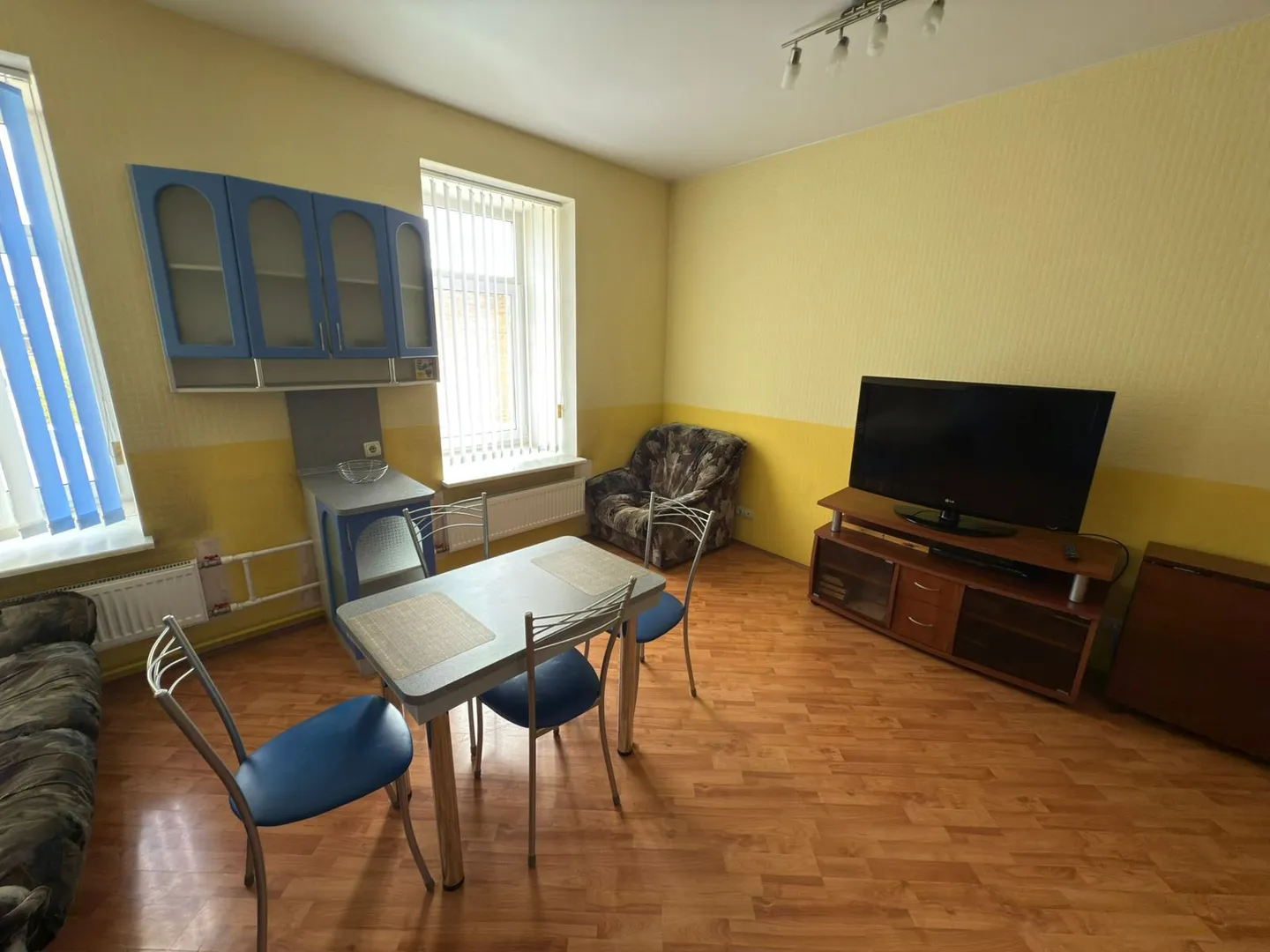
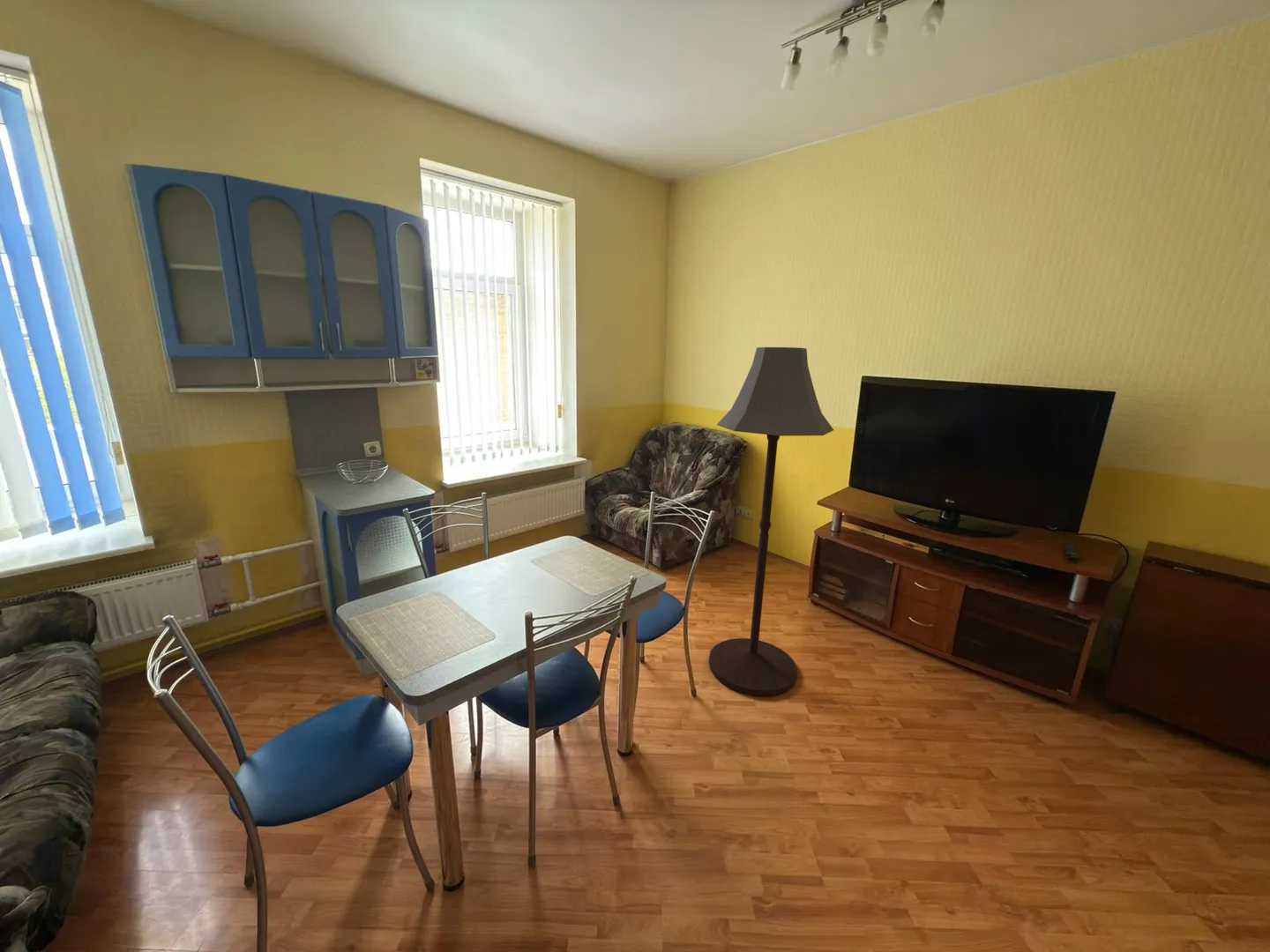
+ floor lamp (766, 520)
